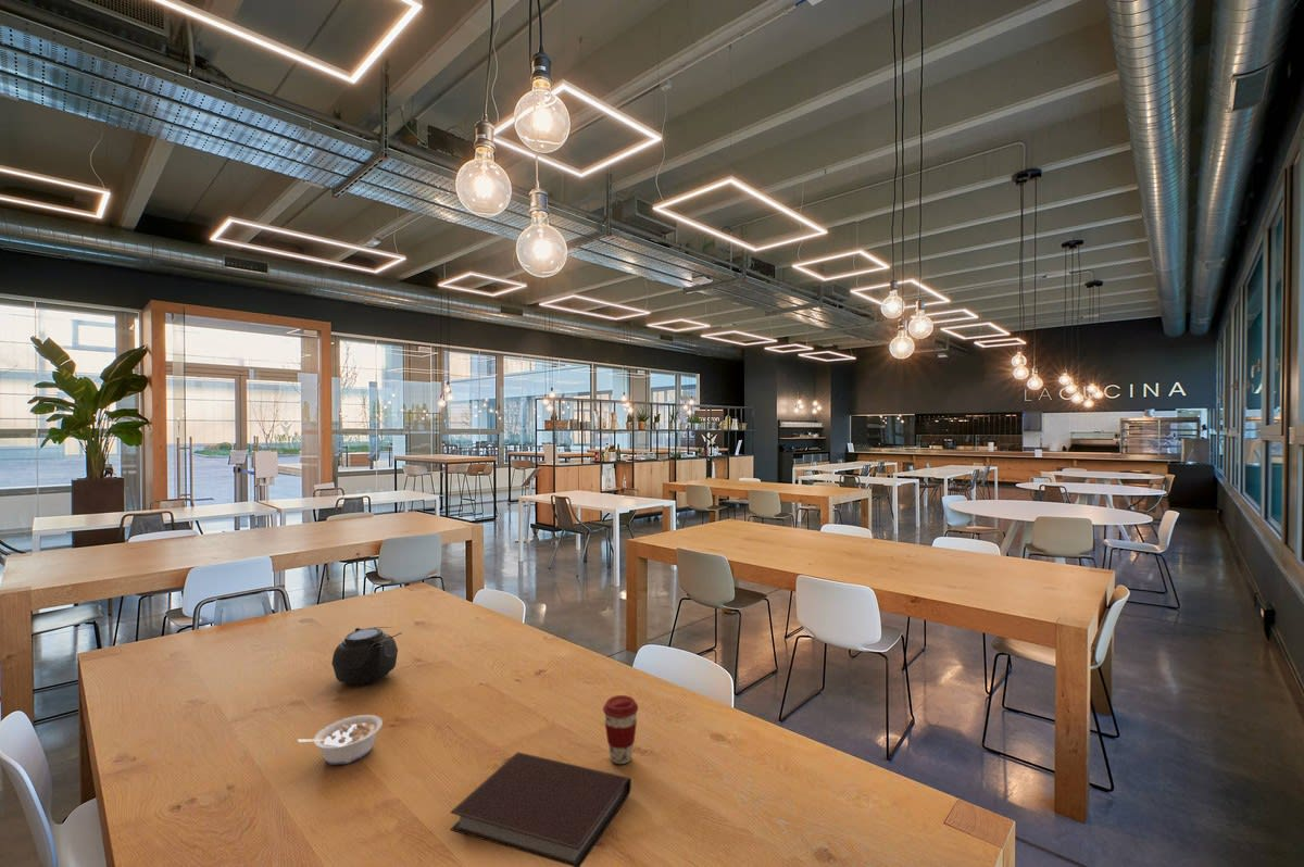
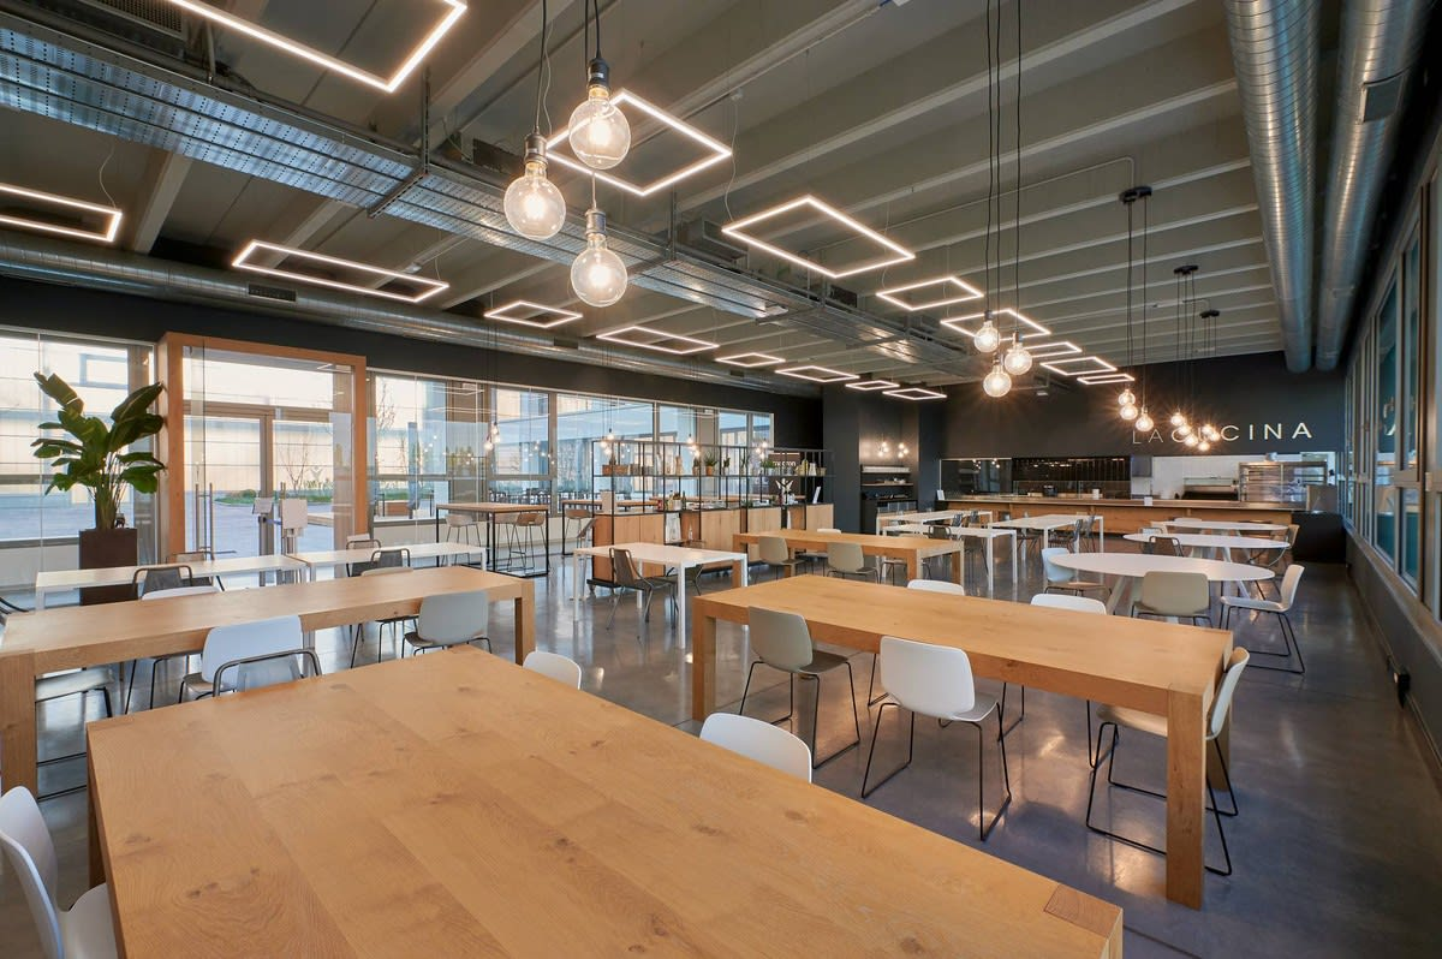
- legume (347, 740)
- notebook (544, 801)
- coffee cup (620, 729)
- teapot (367, 657)
